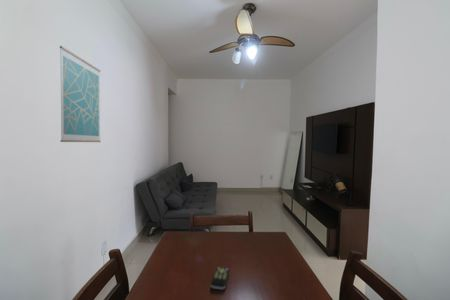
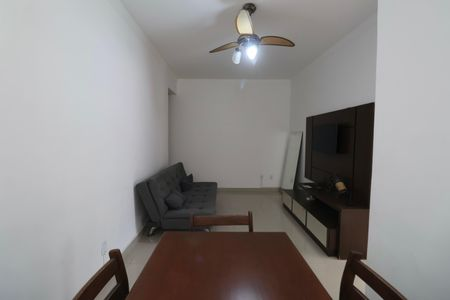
- wall art (83, 101)
- remote control (220, 277)
